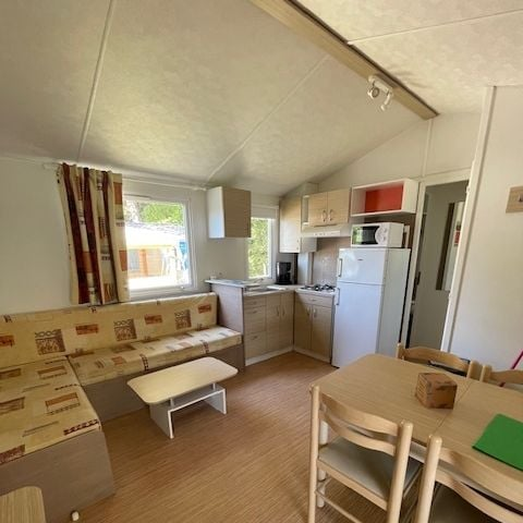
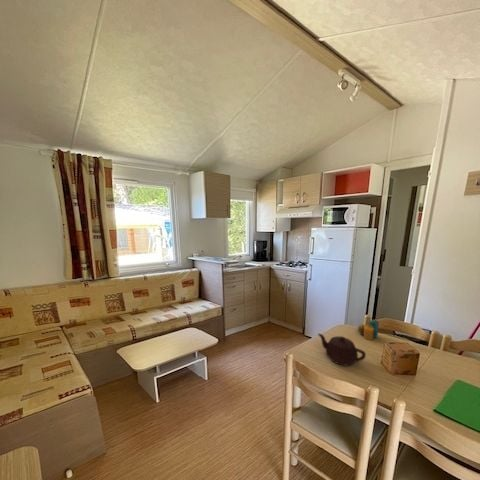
+ teapot (340, 347)
+ candle (367, 327)
